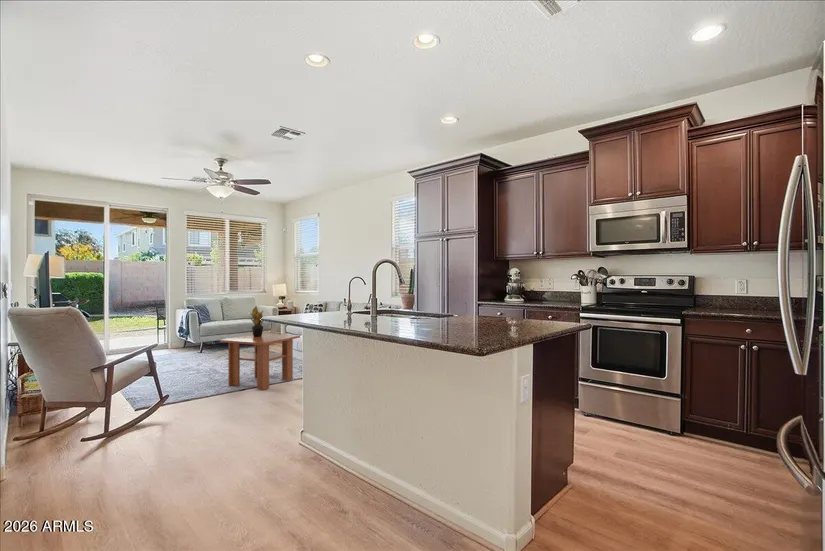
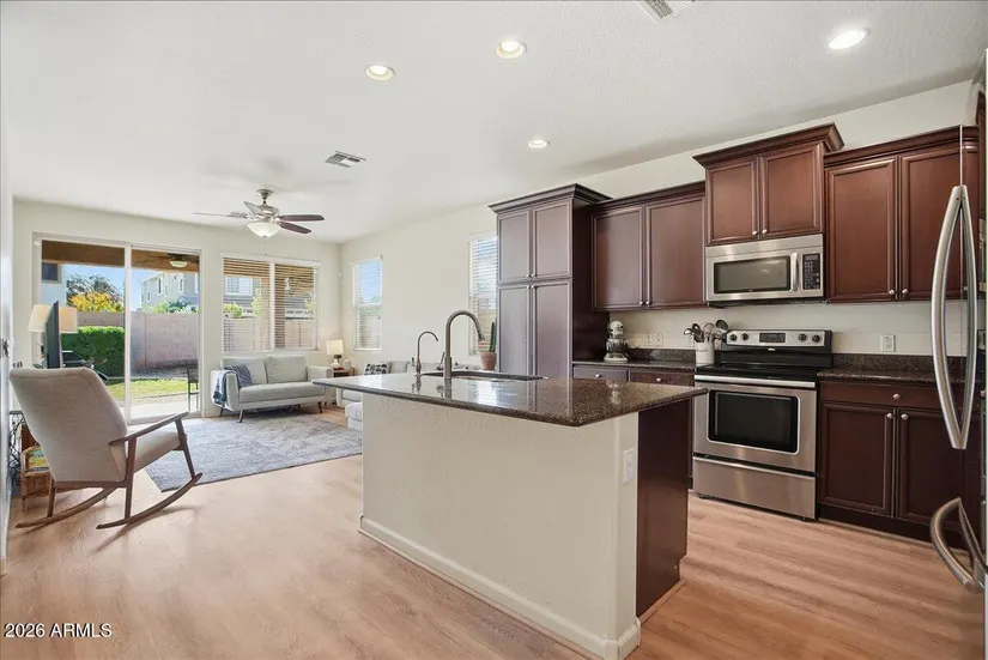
- coffee table (261, 359)
- potted plant (257, 320)
